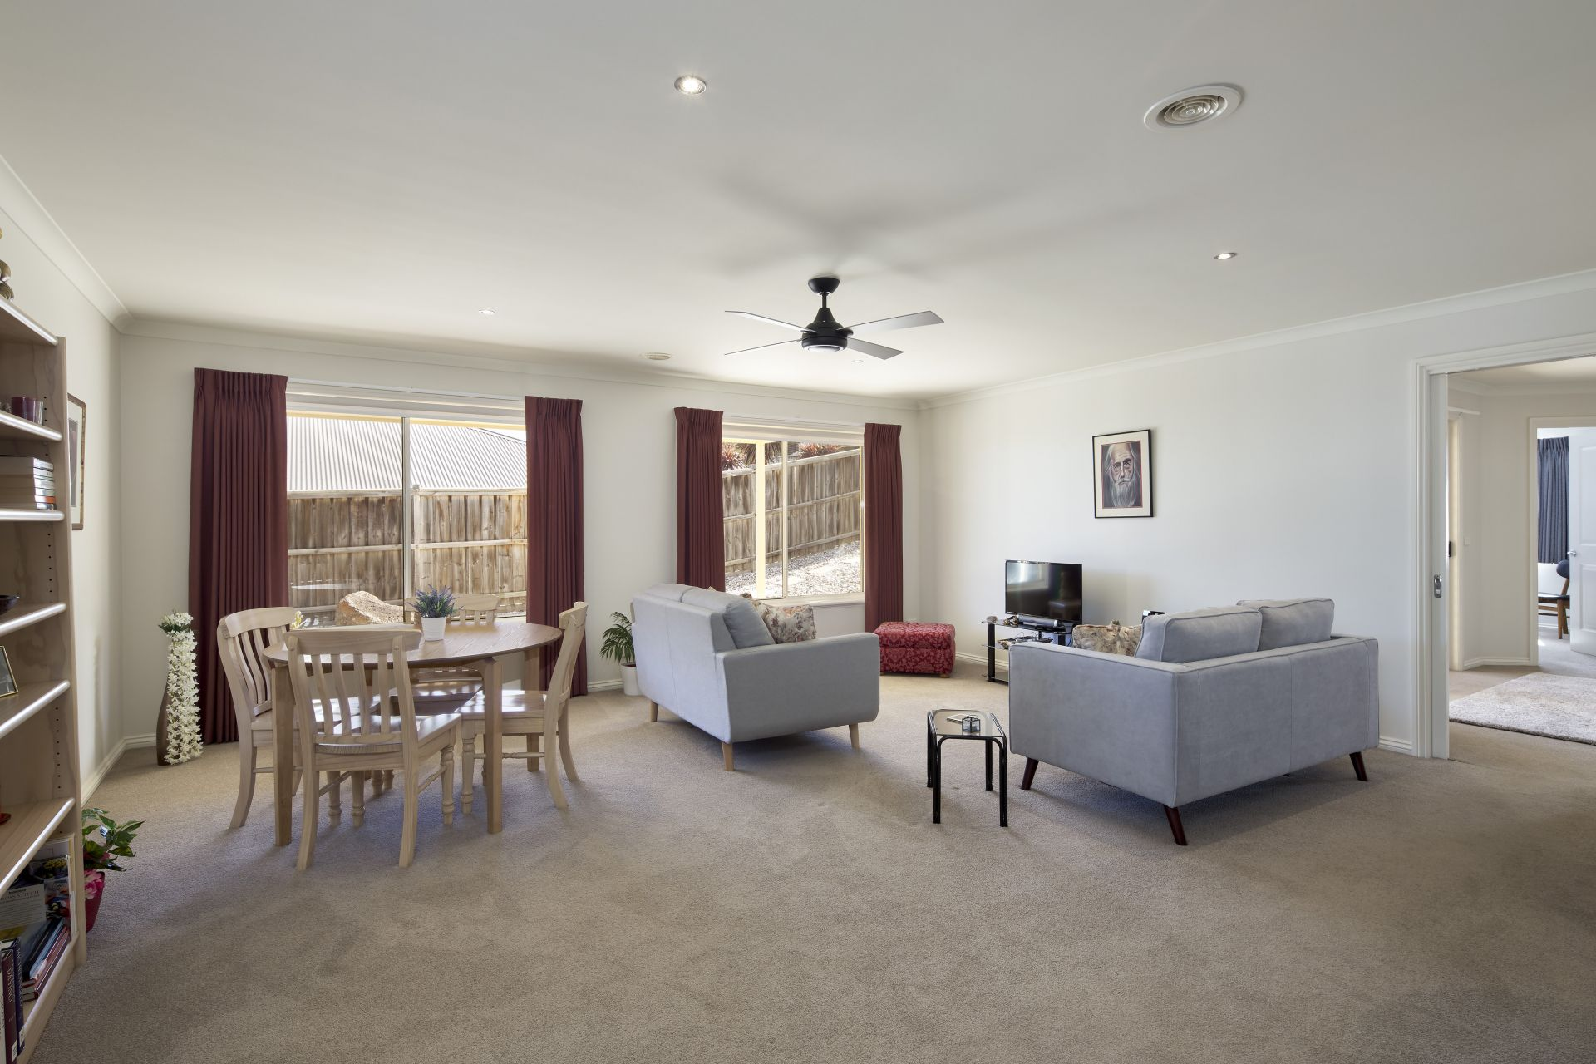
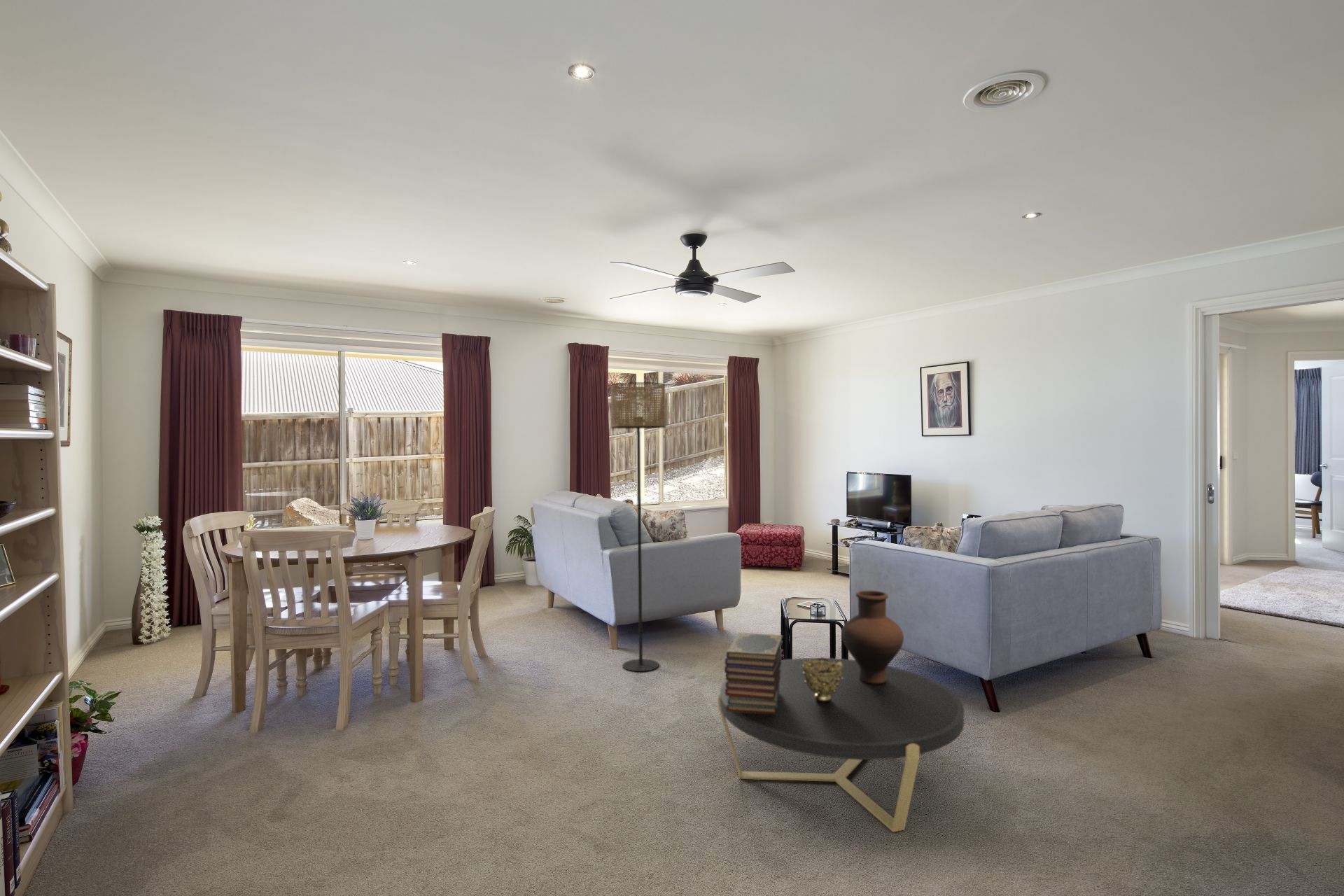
+ decorative bowl (822, 680)
+ coffee table (836, 736)
+ floor lamp (639, 525)
+ book stack (755, 671)
+ vase (872, 636)
